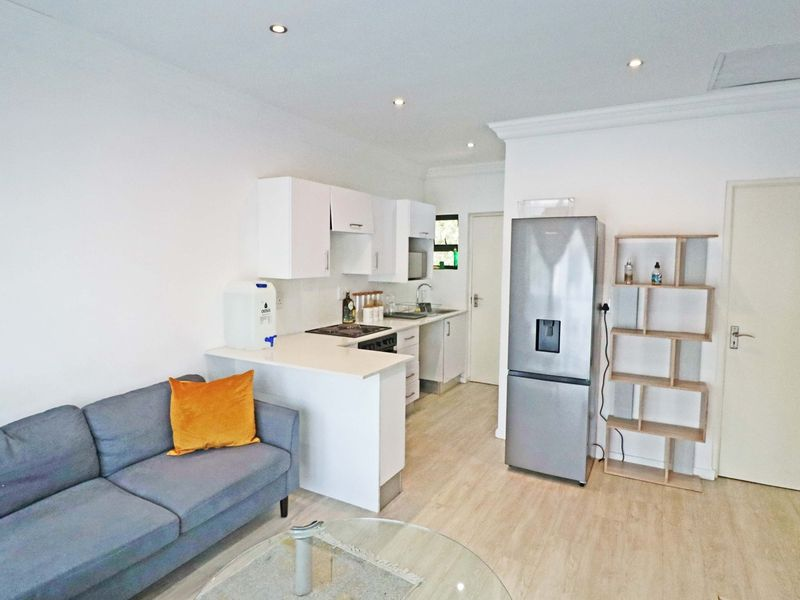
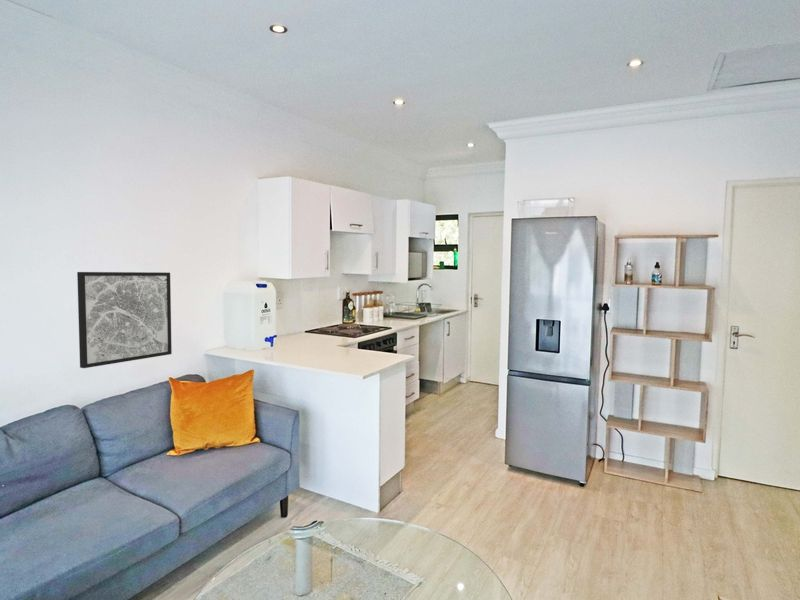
+ wall art (128, 316)
